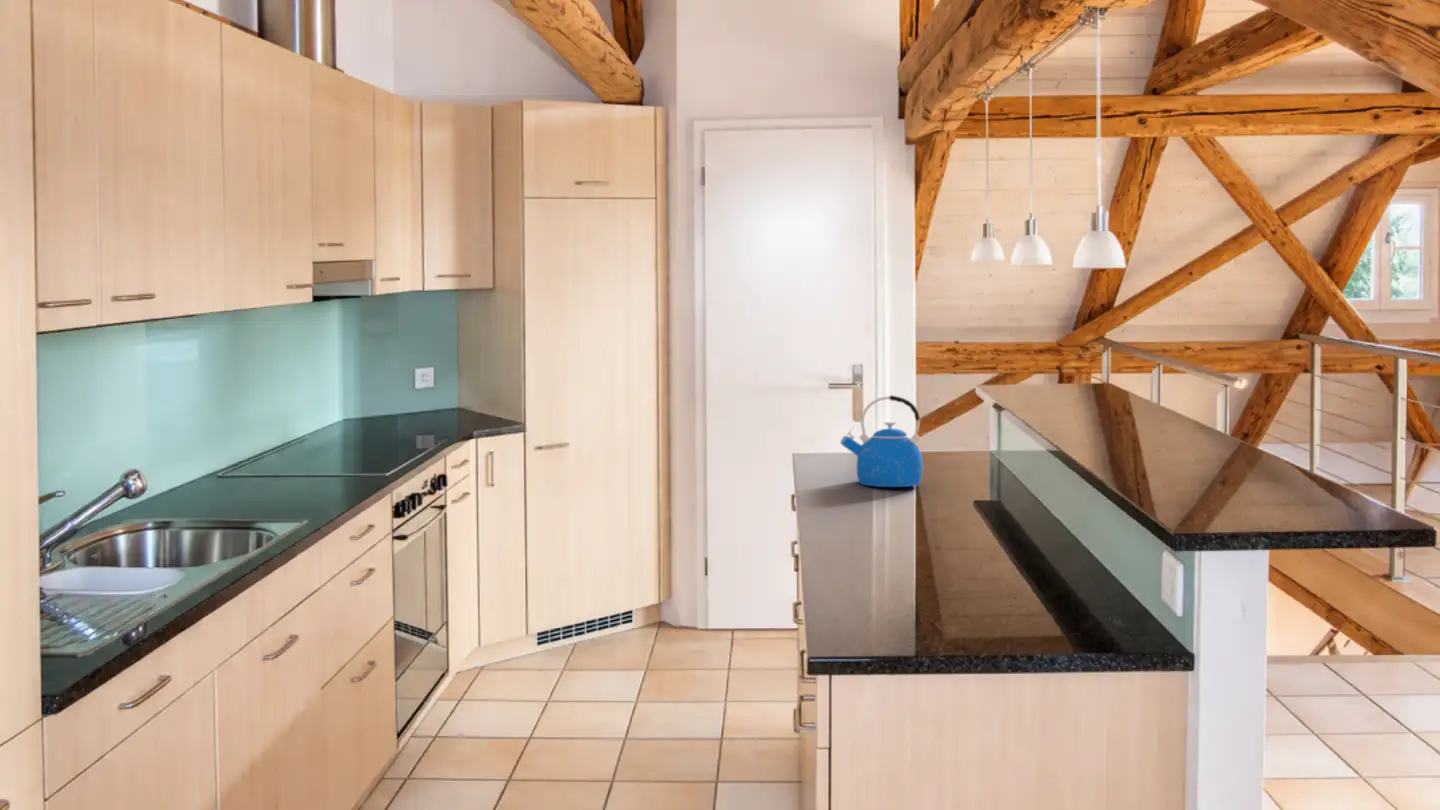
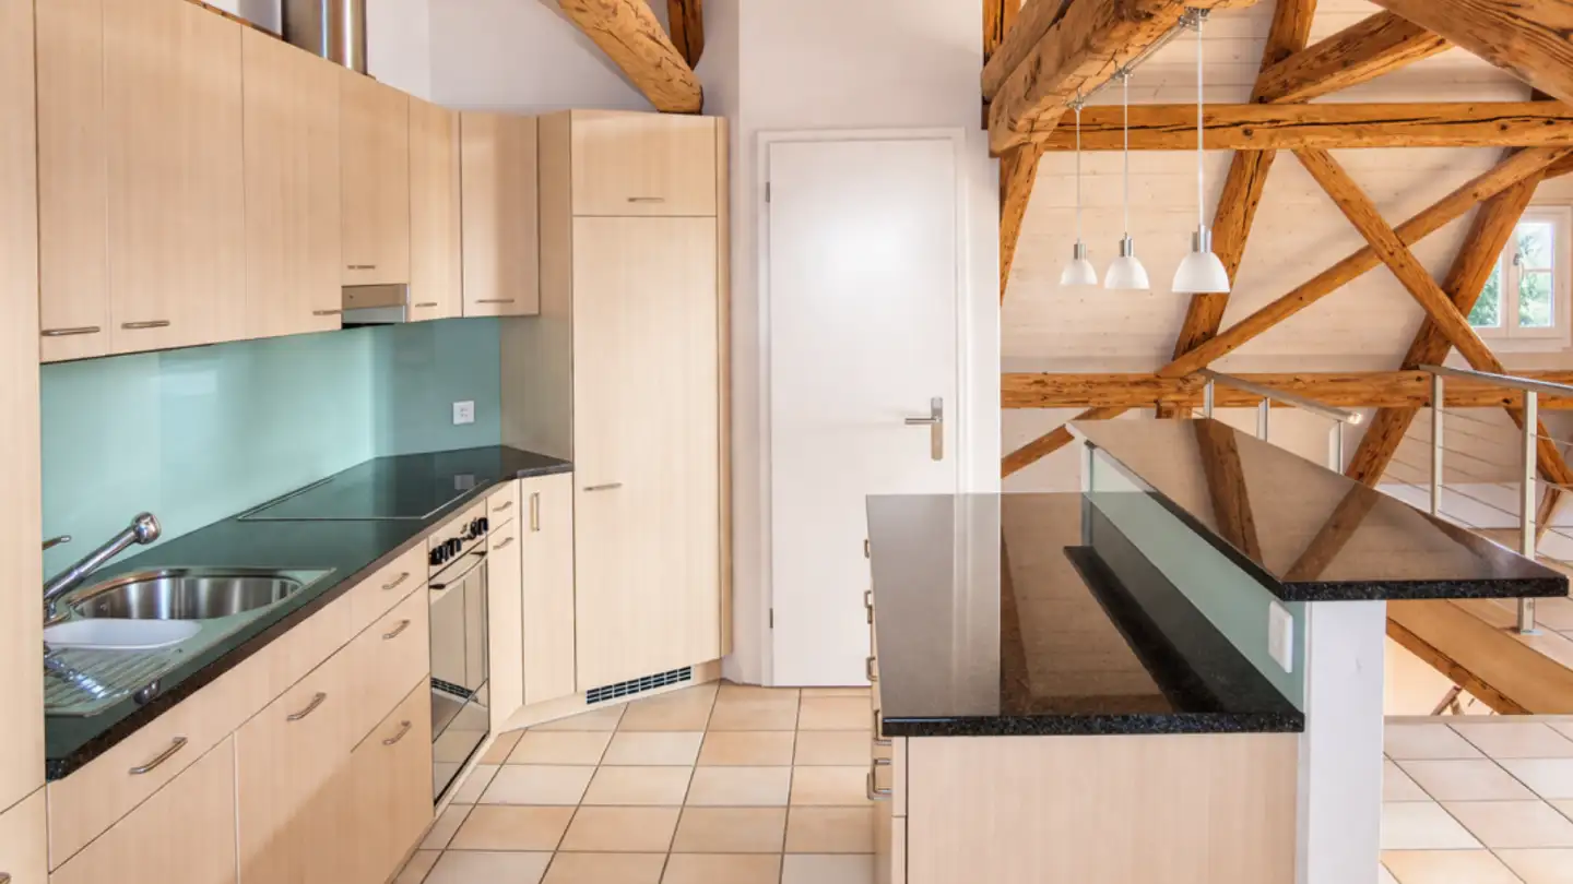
- kettle (881, 439)
